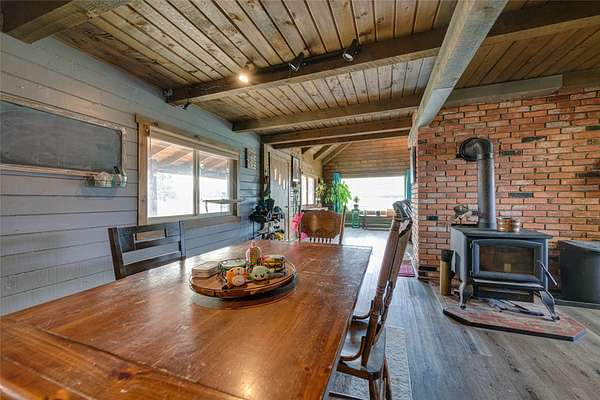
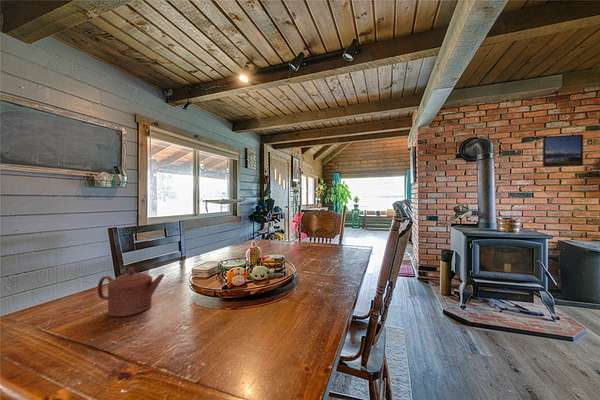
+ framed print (562, 150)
+ teapot (131, 288)
